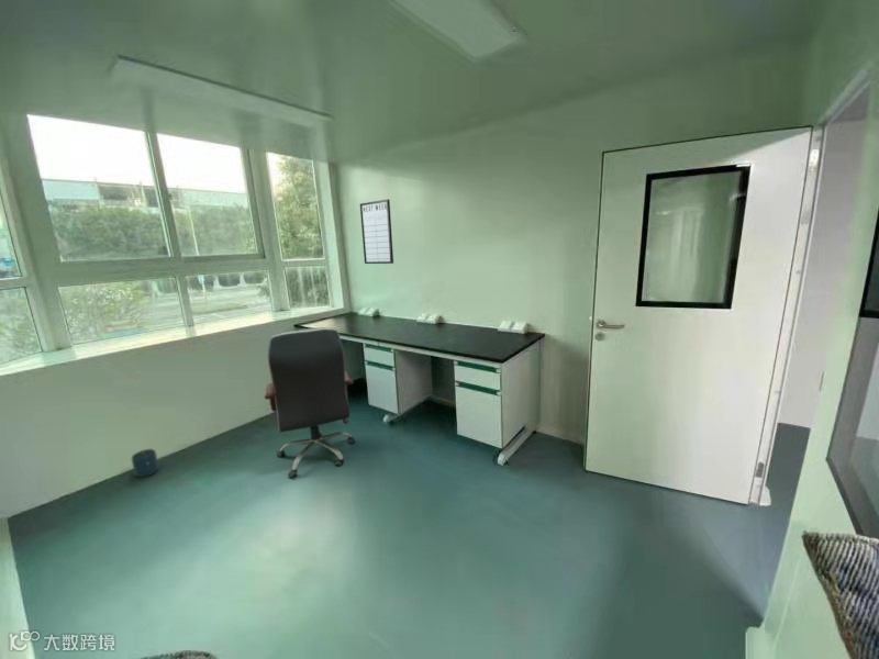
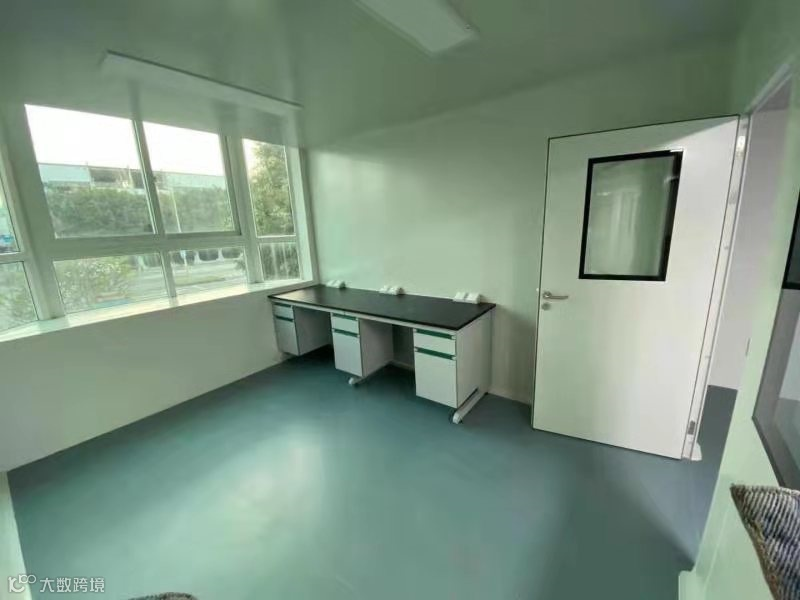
- office chair (310, 392)
- writing board (376, 233)
- speaker (145, 462)
